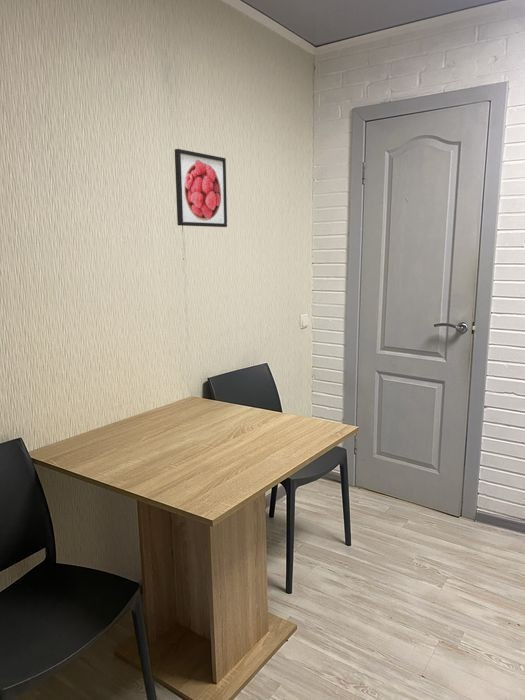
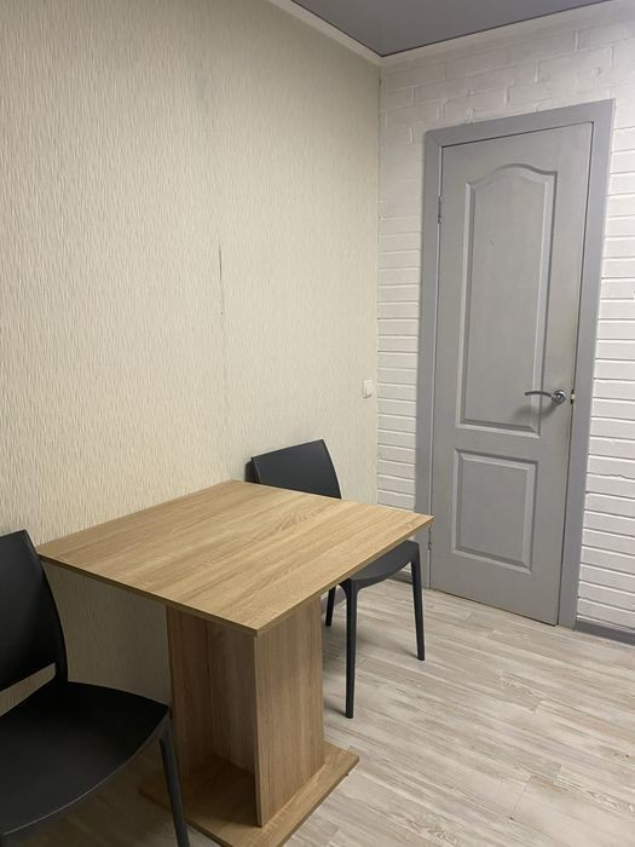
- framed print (202, 190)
